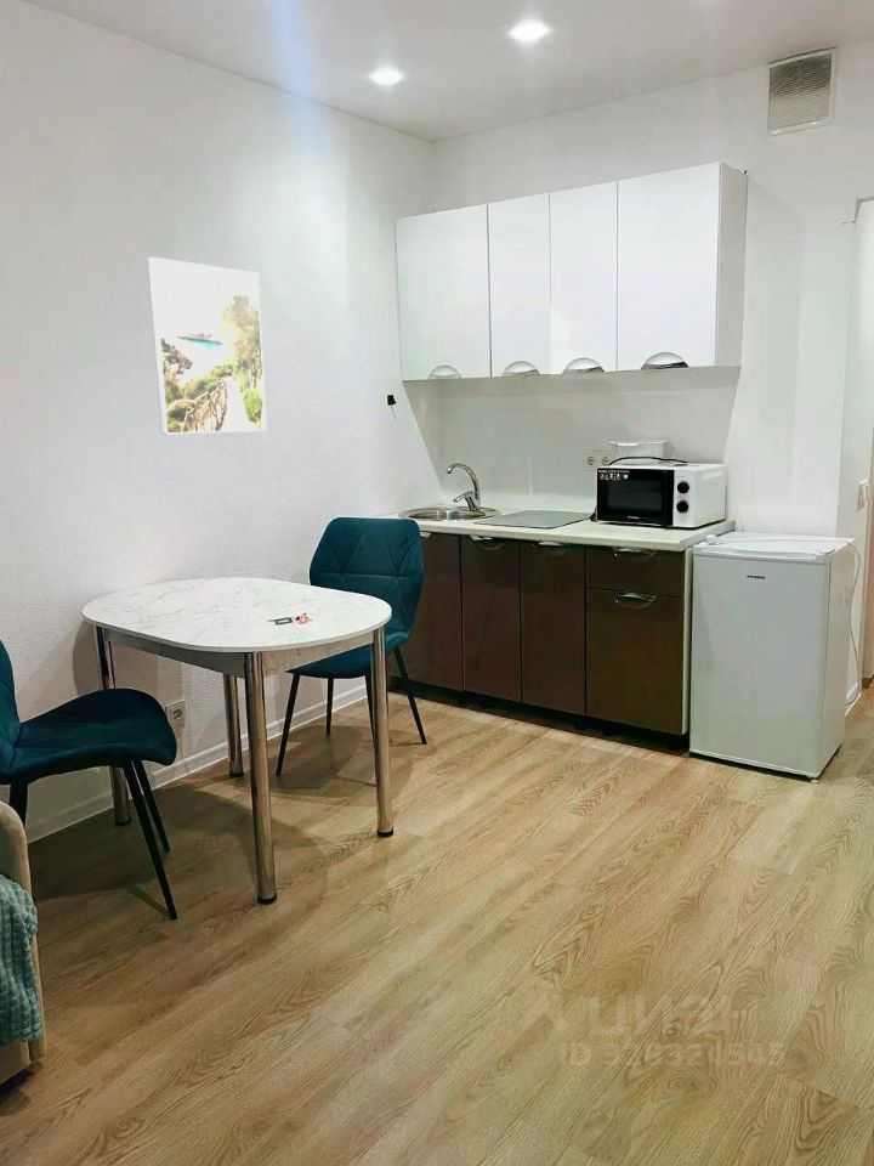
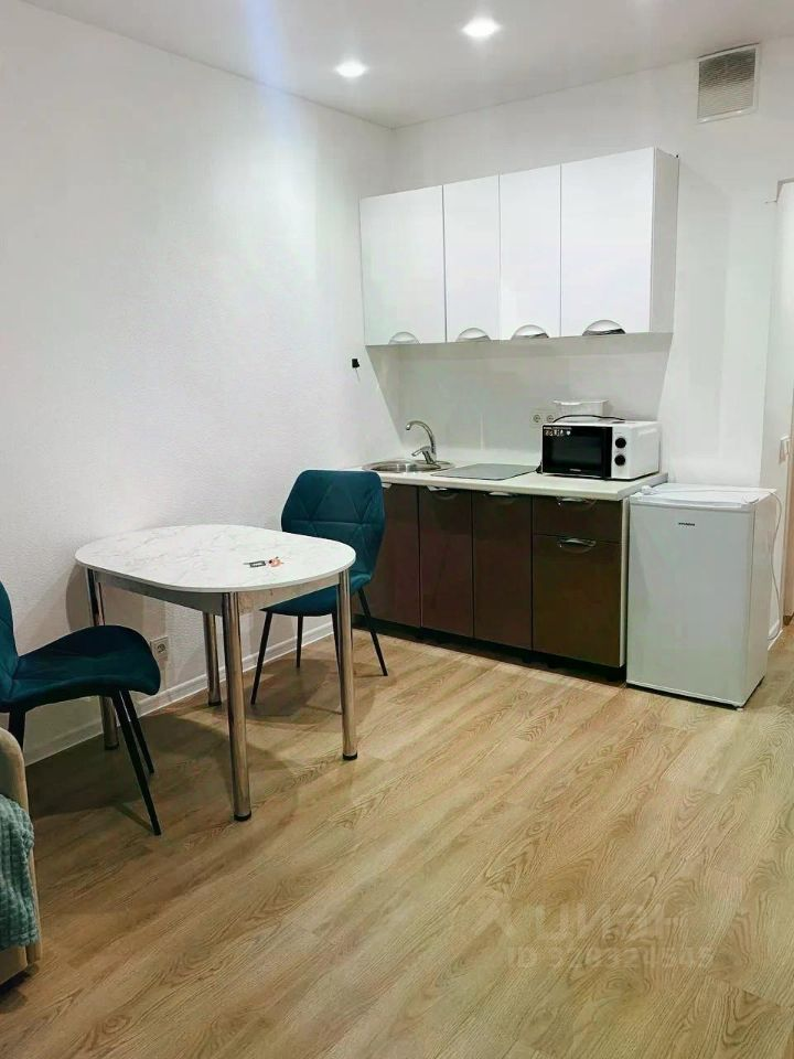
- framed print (211, 350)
